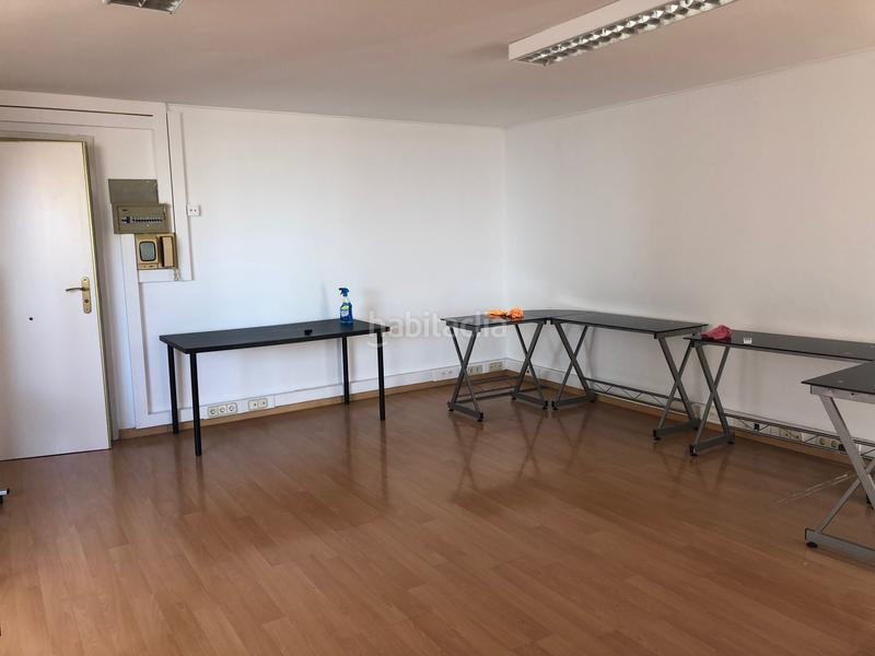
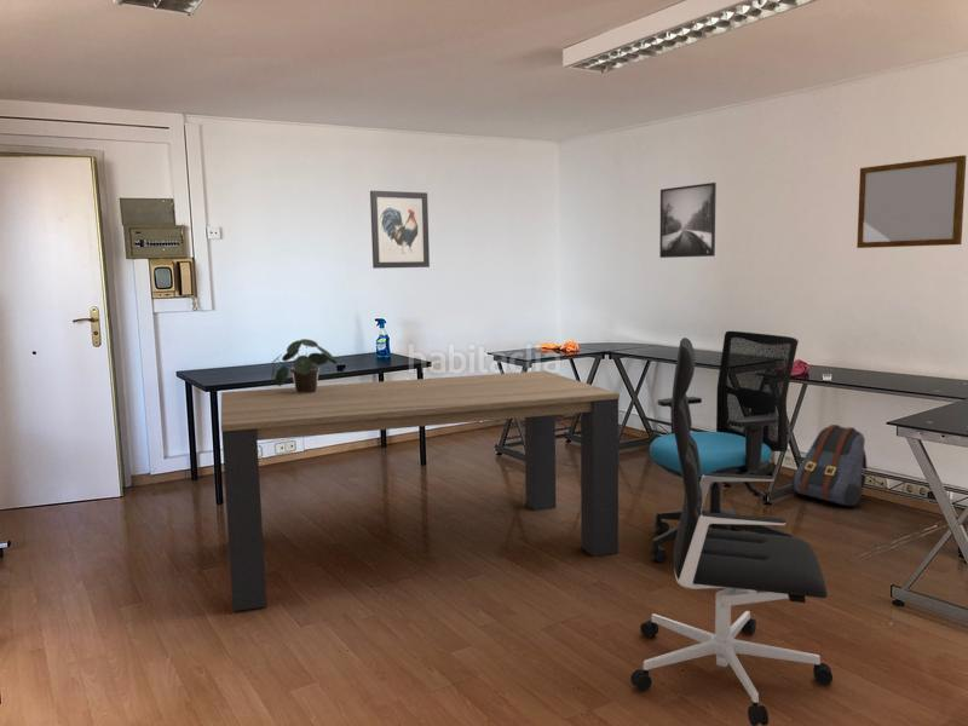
+ office chair (733, 514)
+ office chair (714, 445)
+ dining table (415, 426)
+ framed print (686, 221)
+ potted plant (304, 365)
+ wall art (401, 230)
+ backpack (834, 462)
+ writing board (908, 204)
